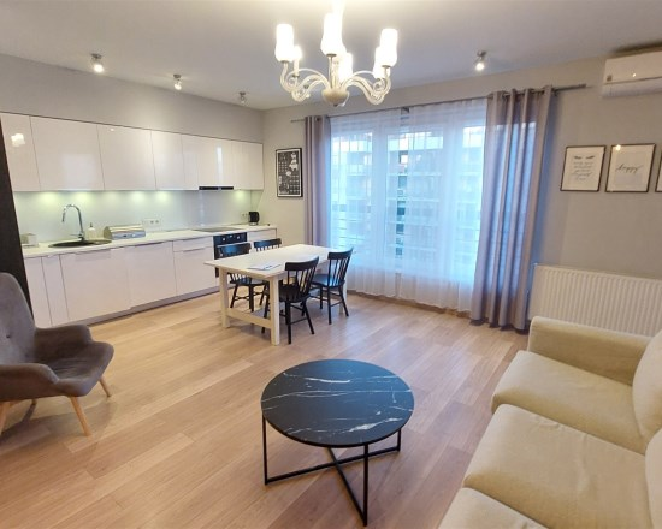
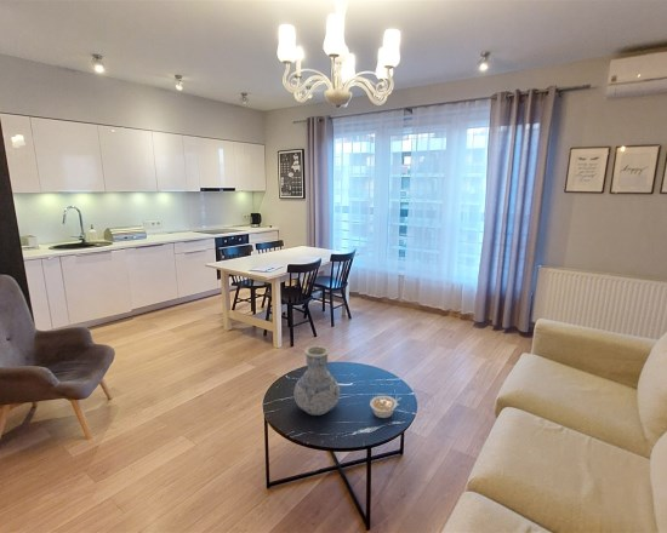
+ legume (383, 406)
+ vase (317, 379)
